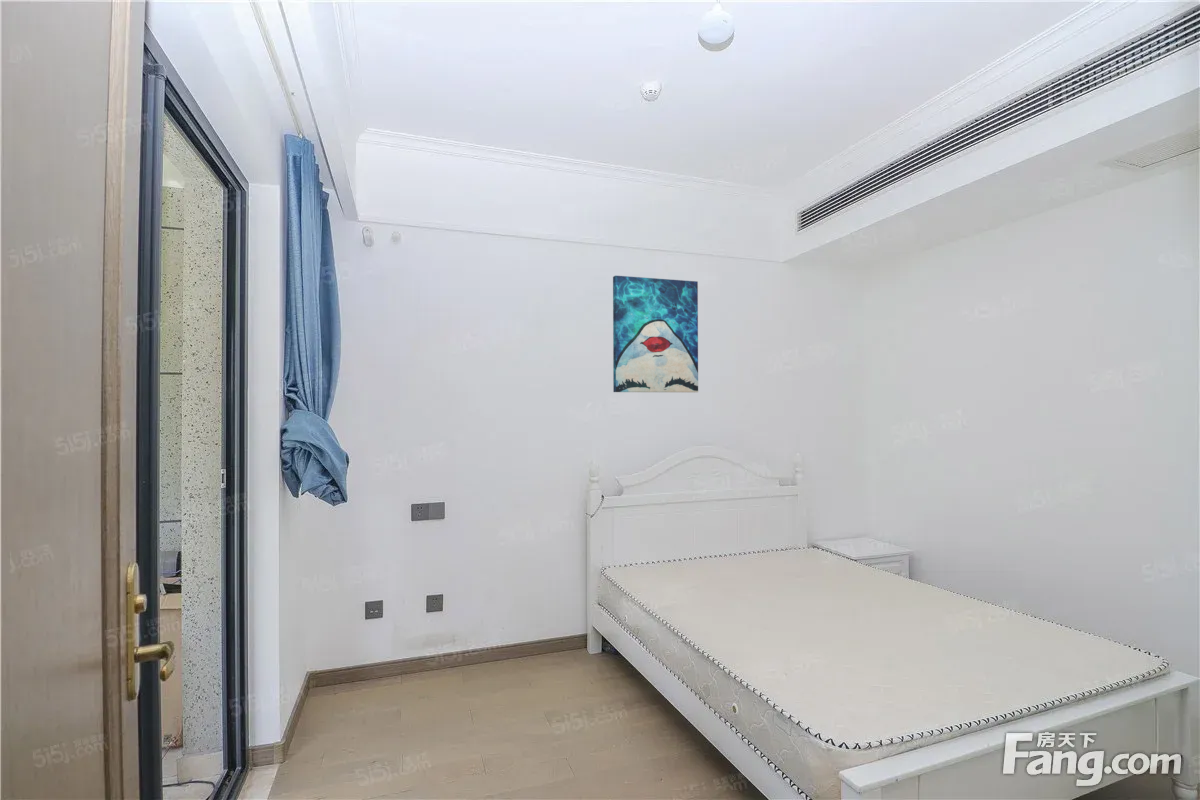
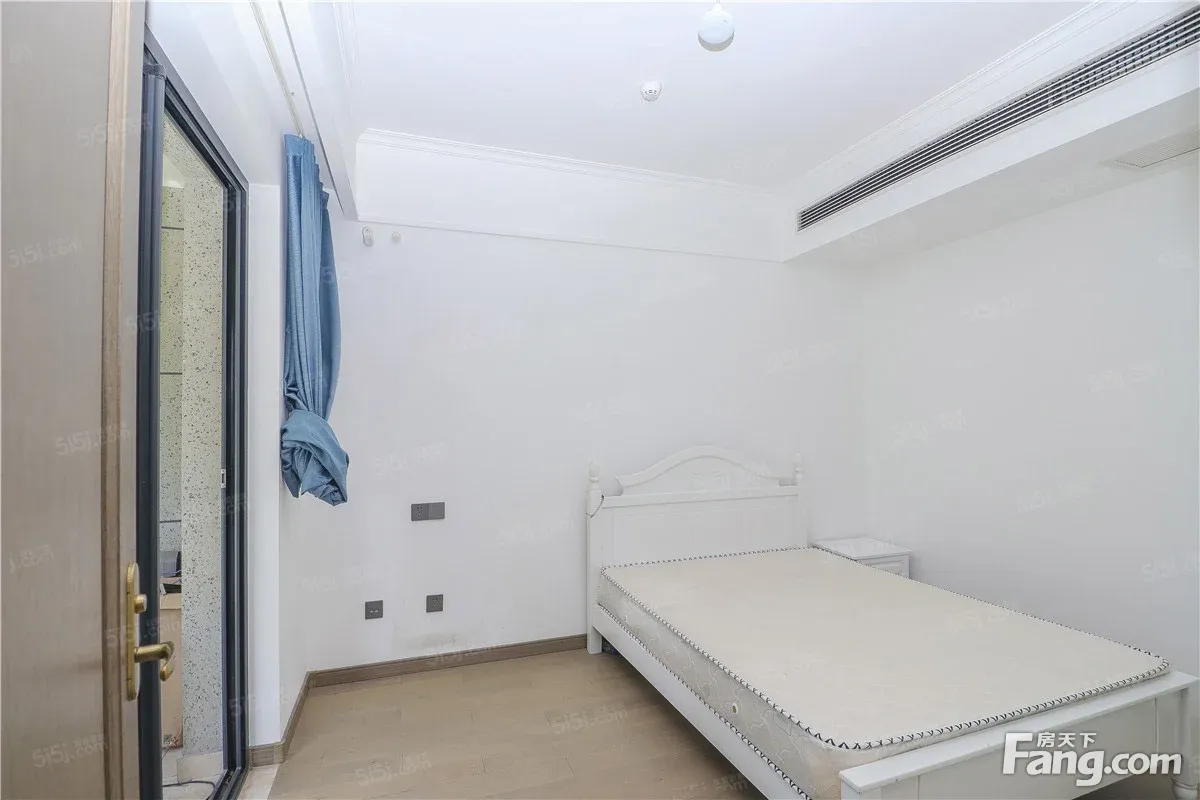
- wall art (656, 335)
